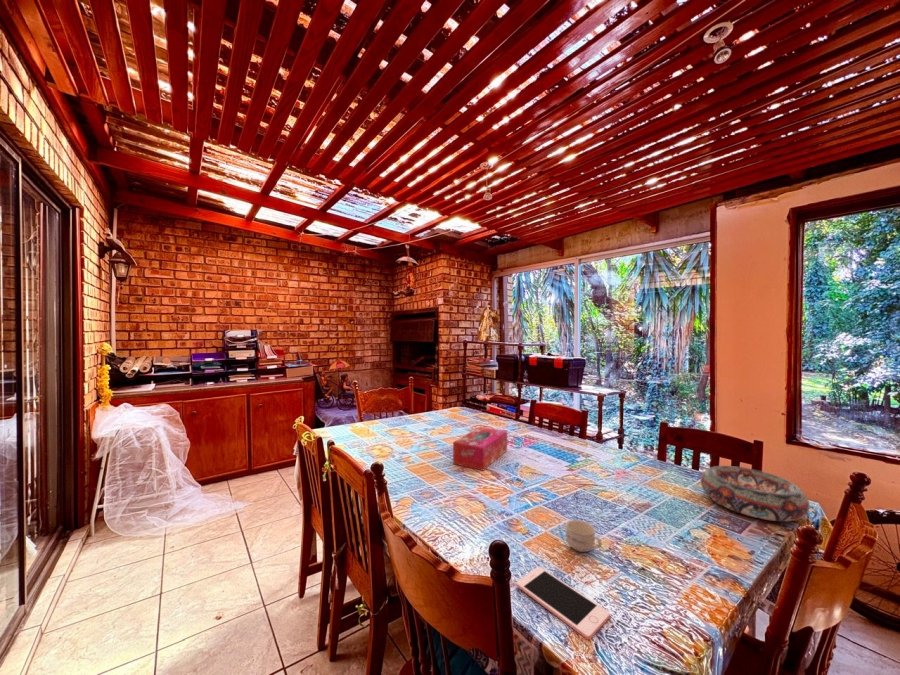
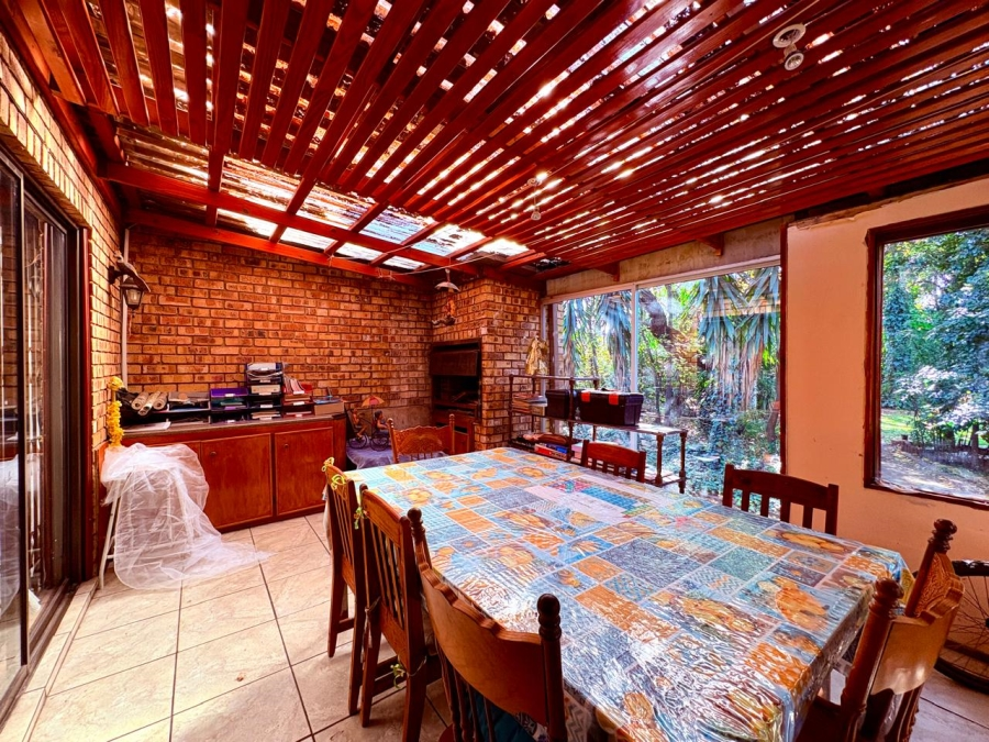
- cup (583, 539)
- cell phone (560, 598)
- tissue box (481, 446)
- decorative bowl (750, 491)
